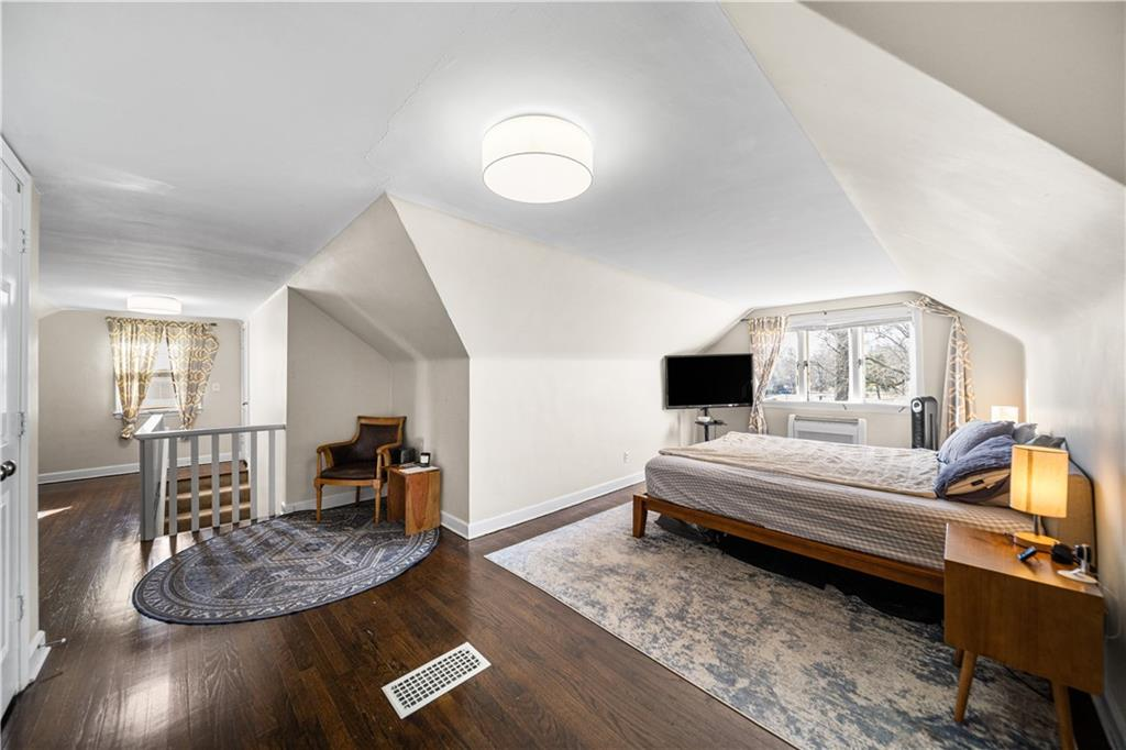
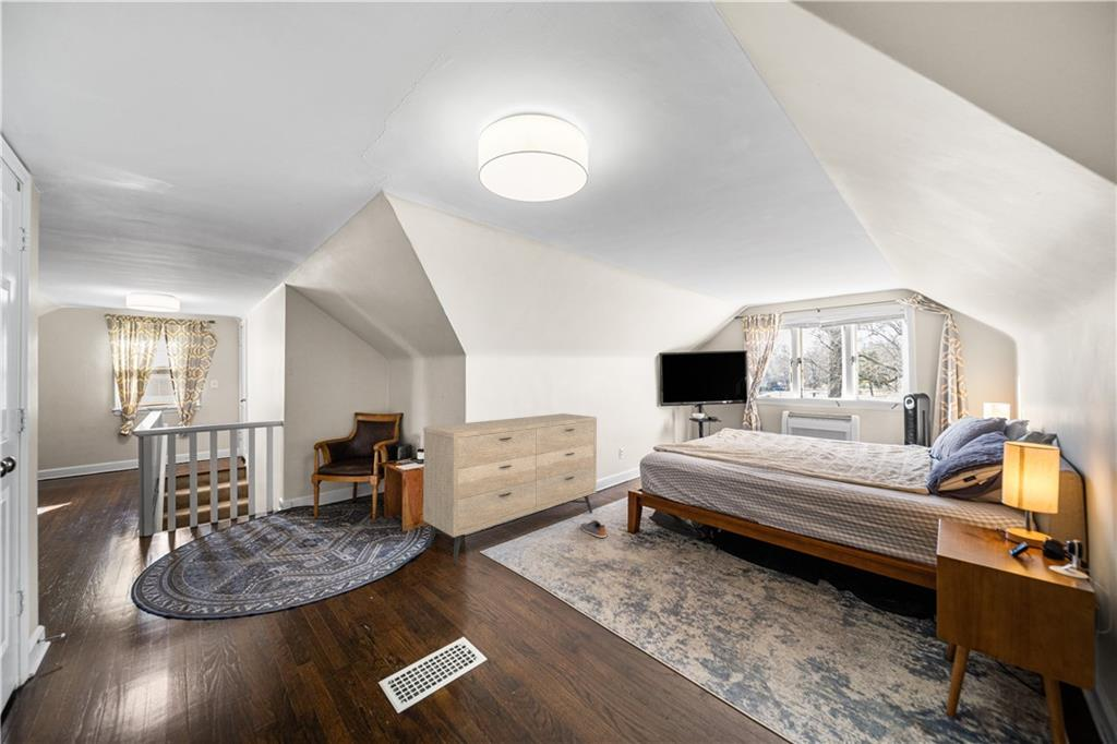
+ dresser (519, 475)
+ shoe (592, 526)
